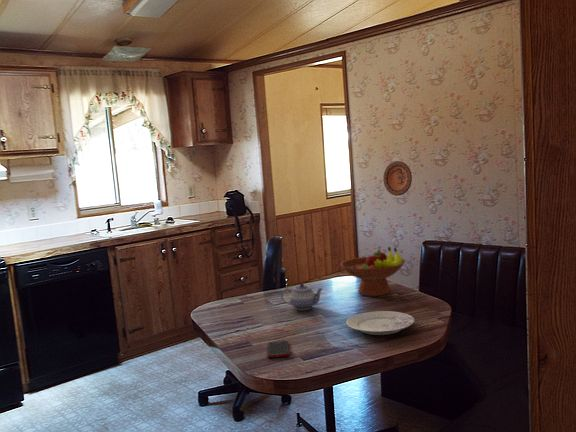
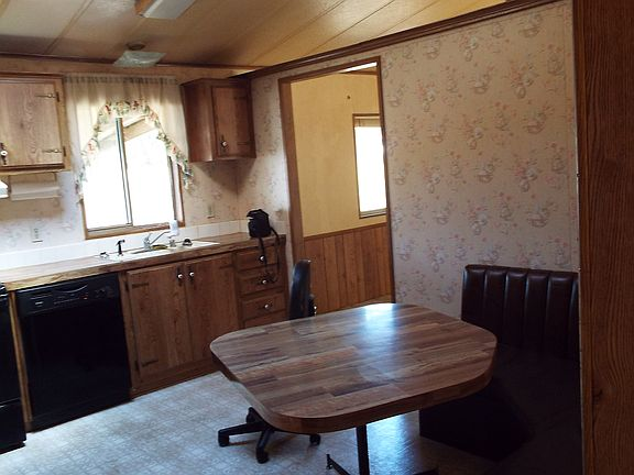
- fruit bowl (373, 271)
- cell phone (278, 349)
- plate (380, 324)
- decorative plate (397, 178)
- teapot (302, 295)
